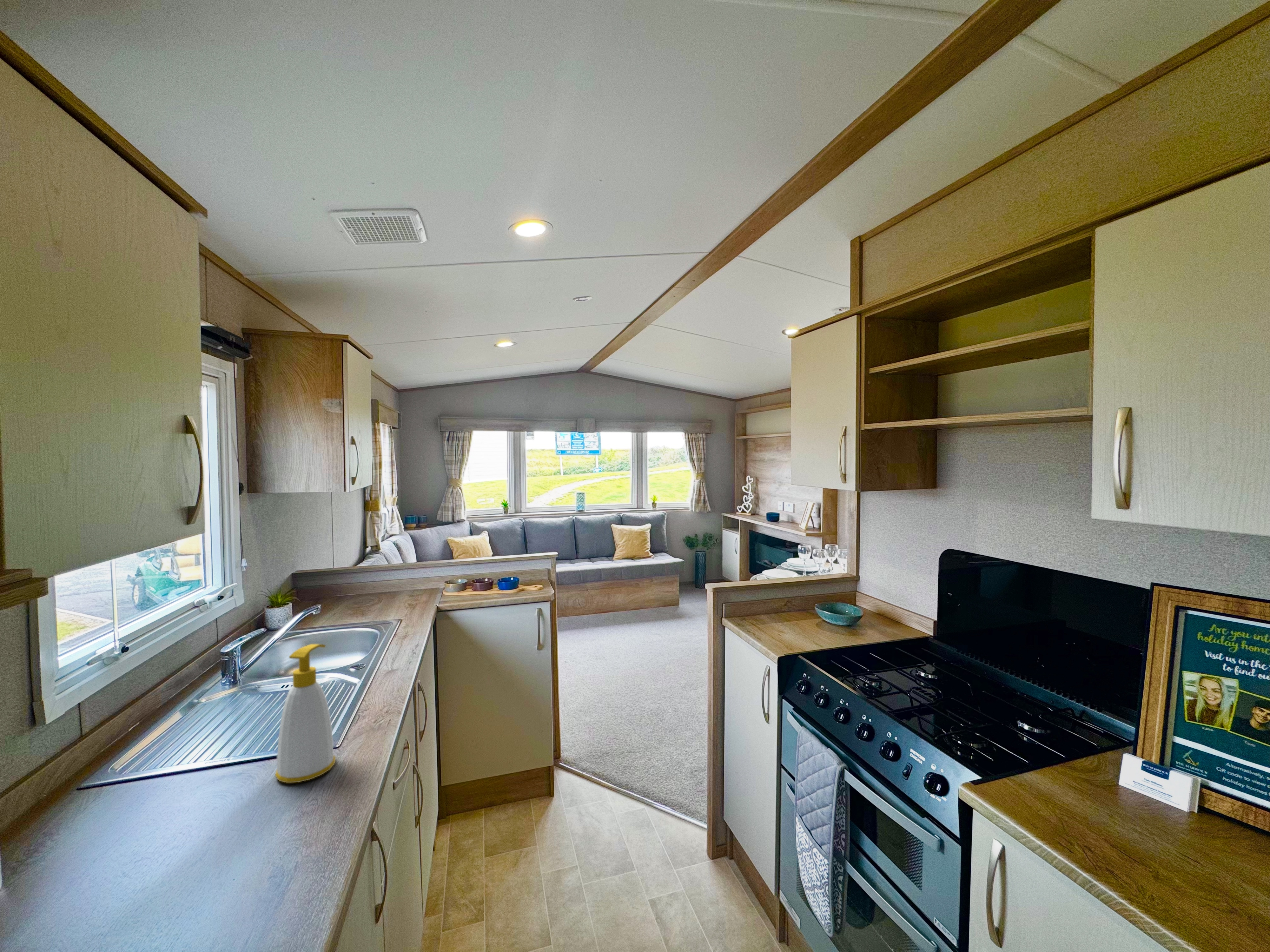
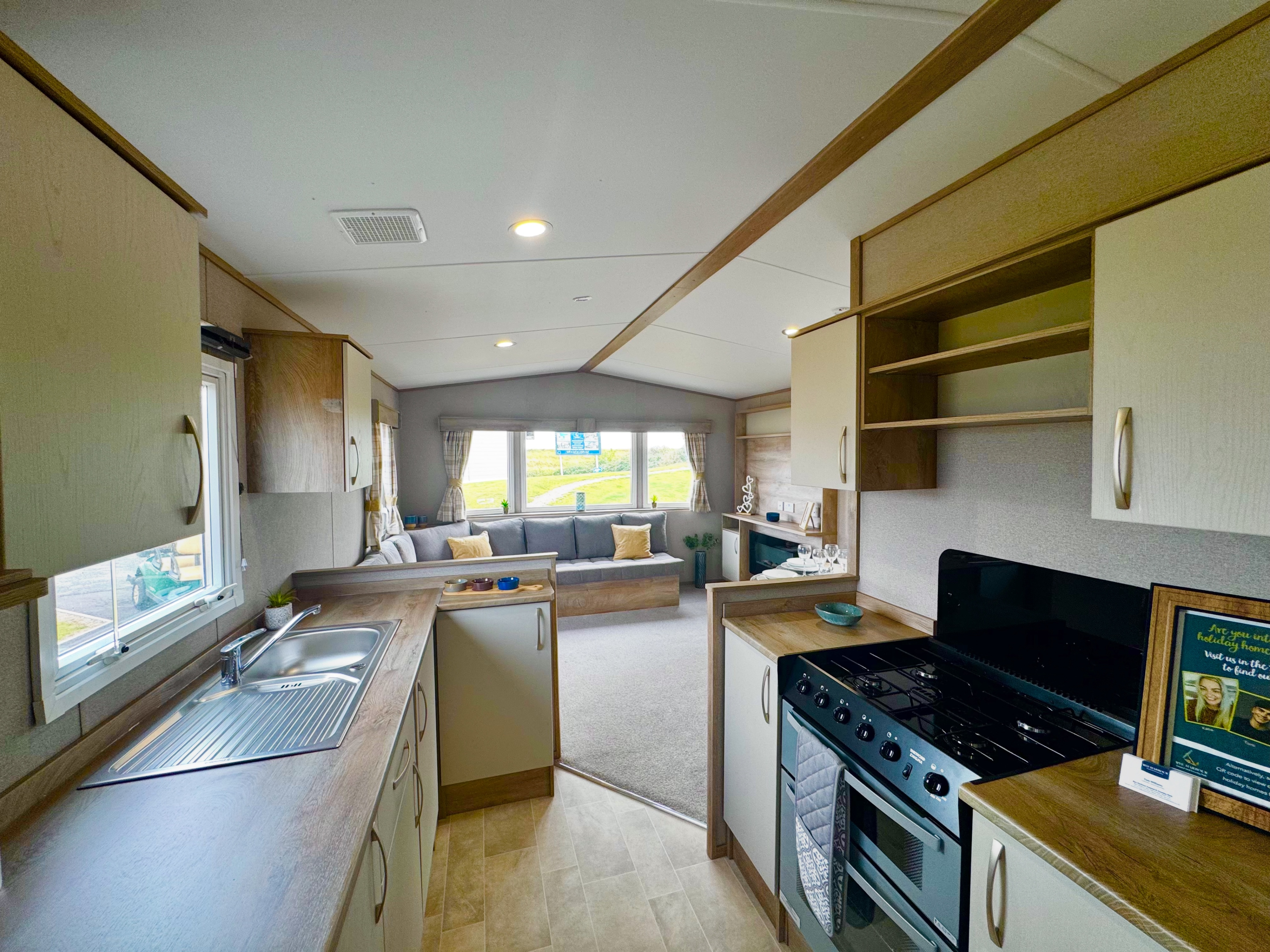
- soap bottle (306, 709)
